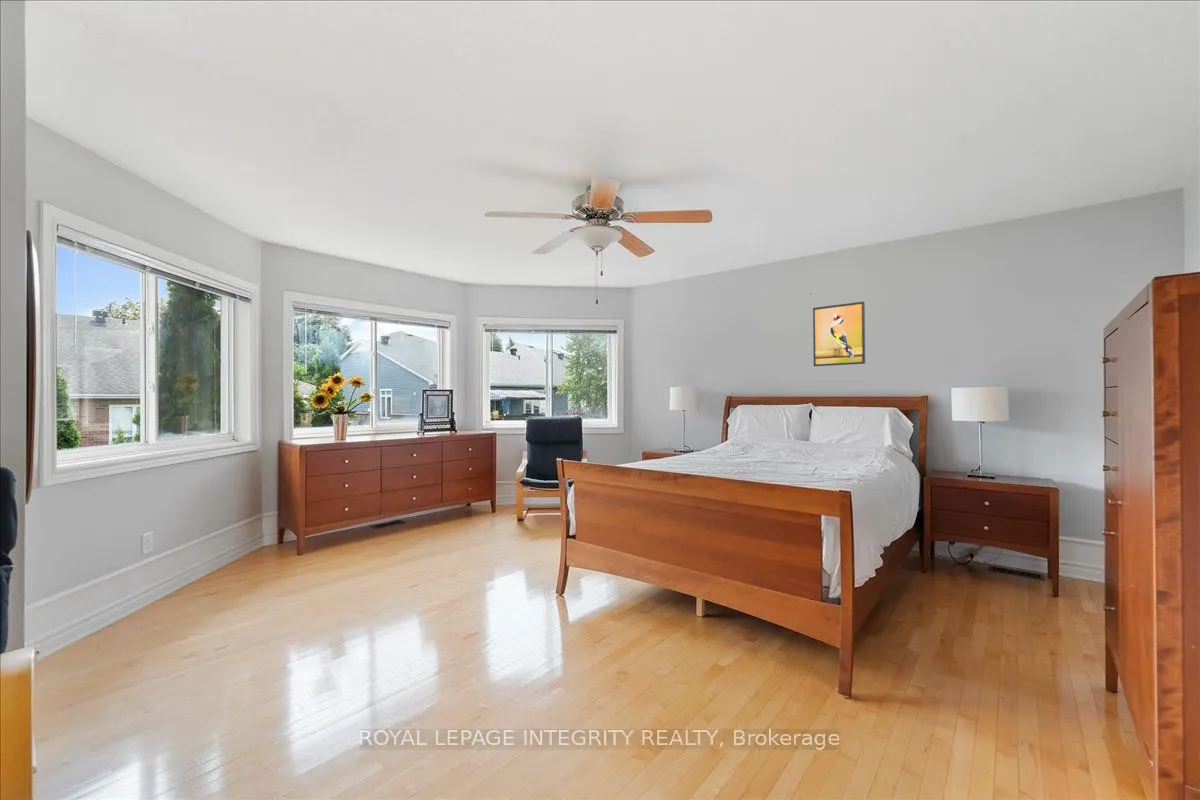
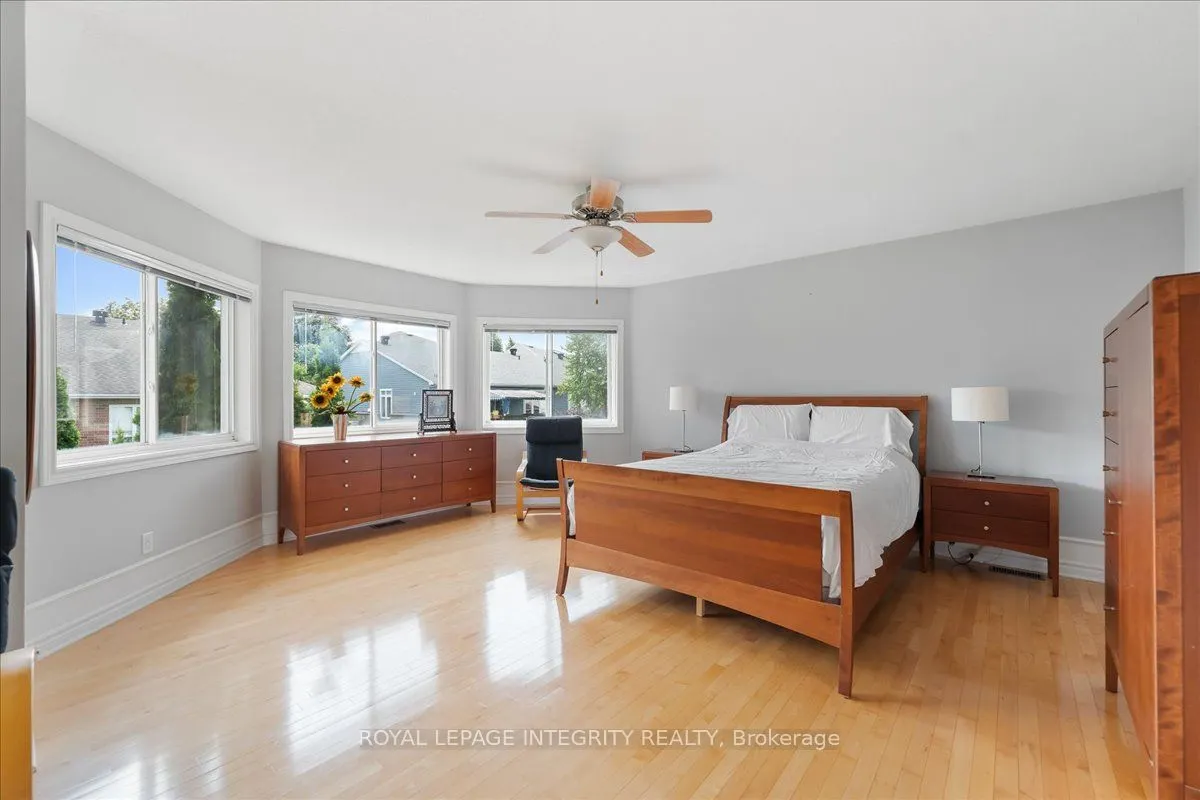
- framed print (838, 334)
